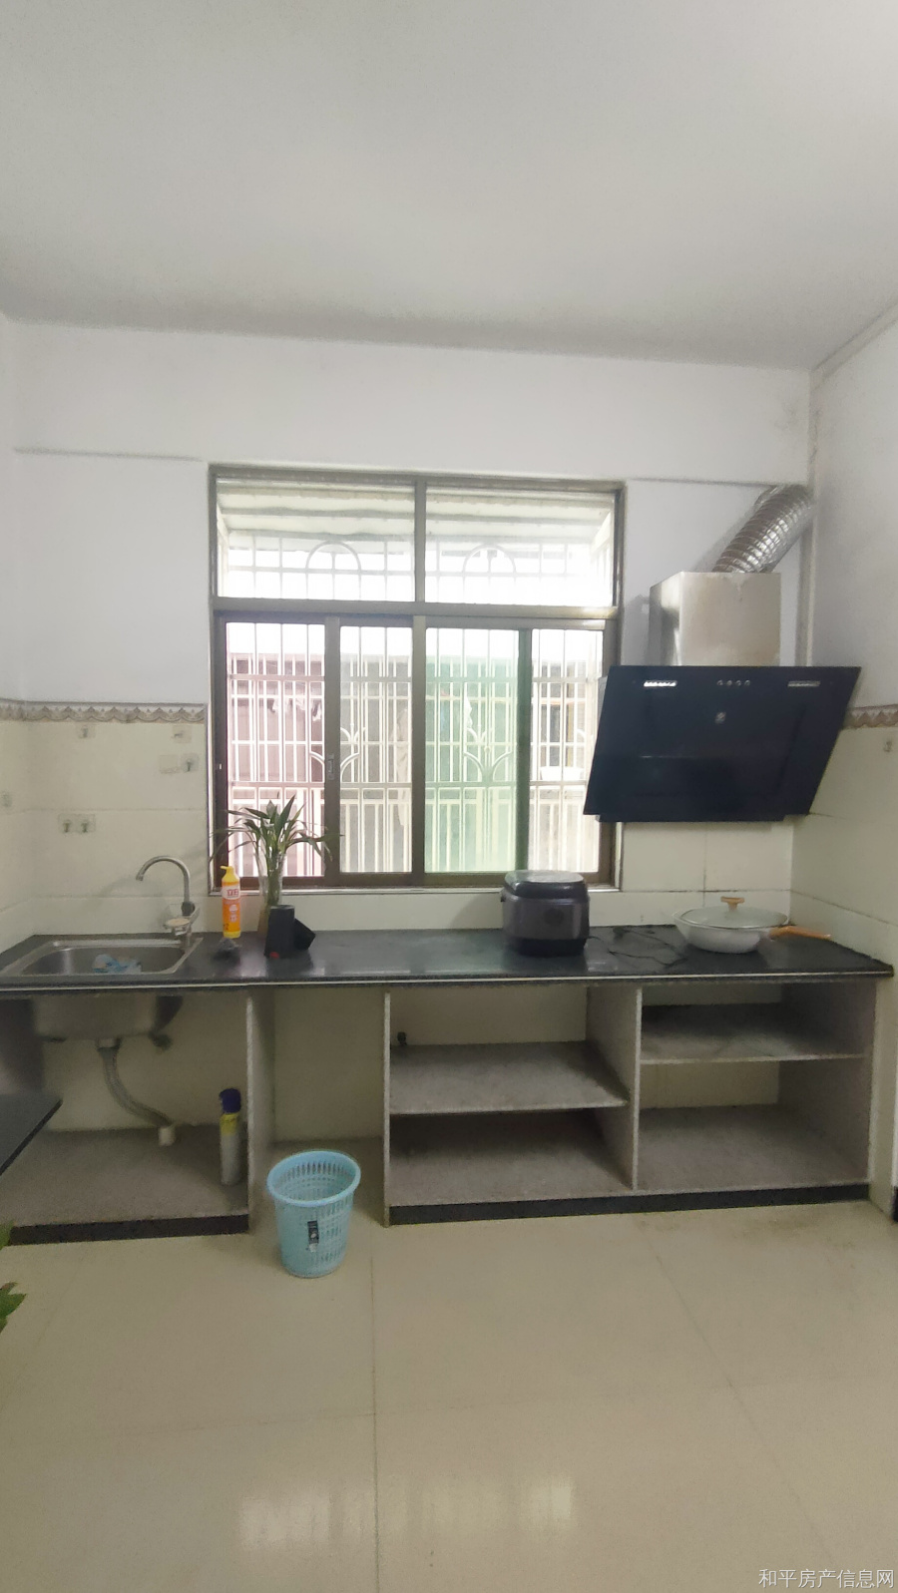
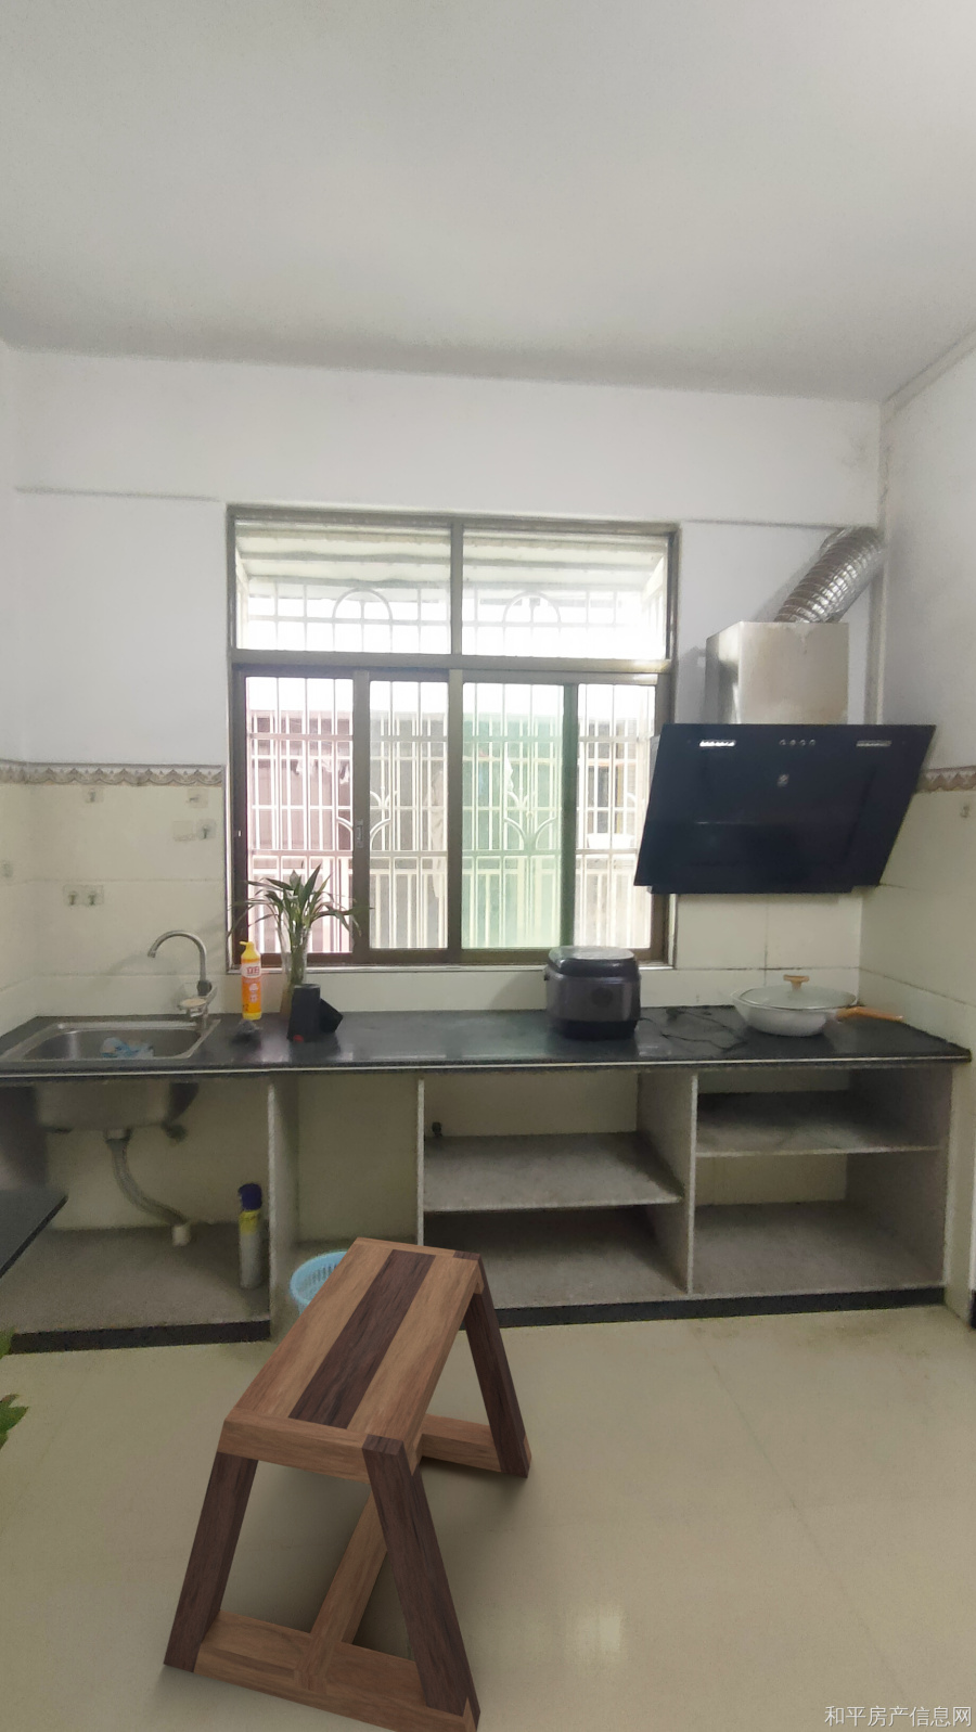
+ stool (373, 1435)
